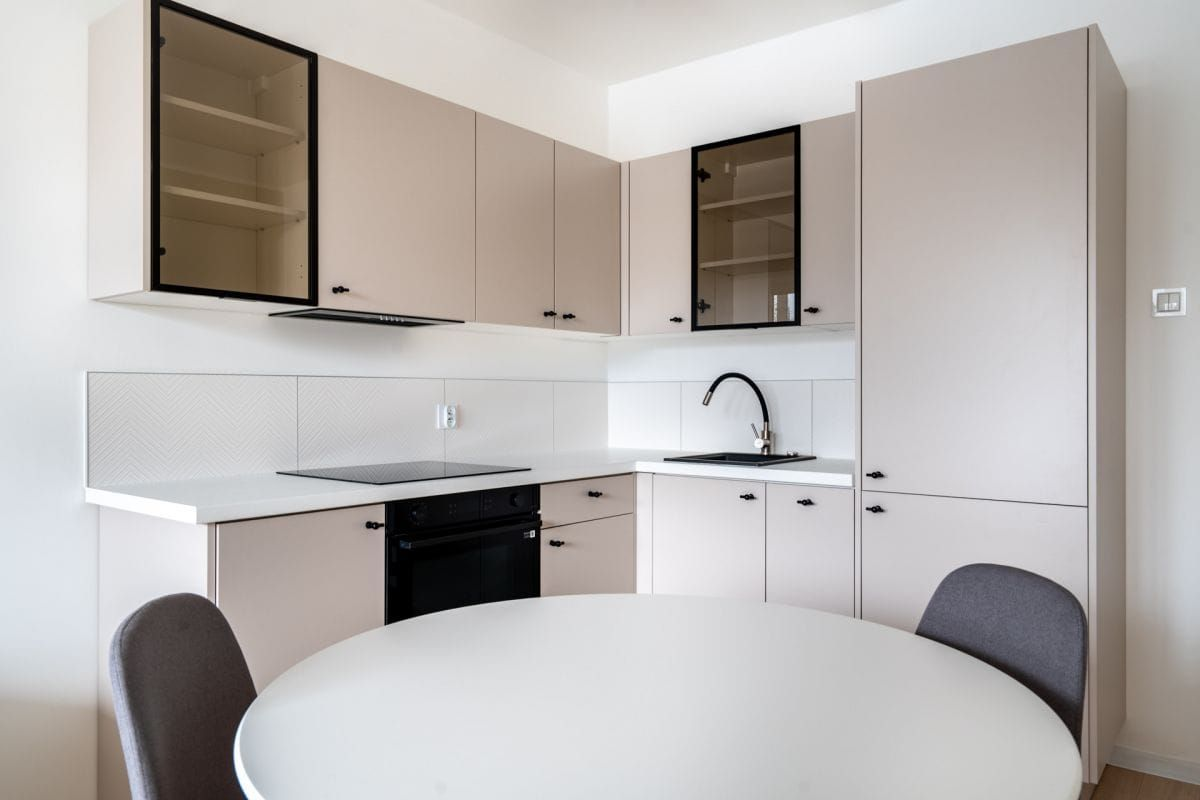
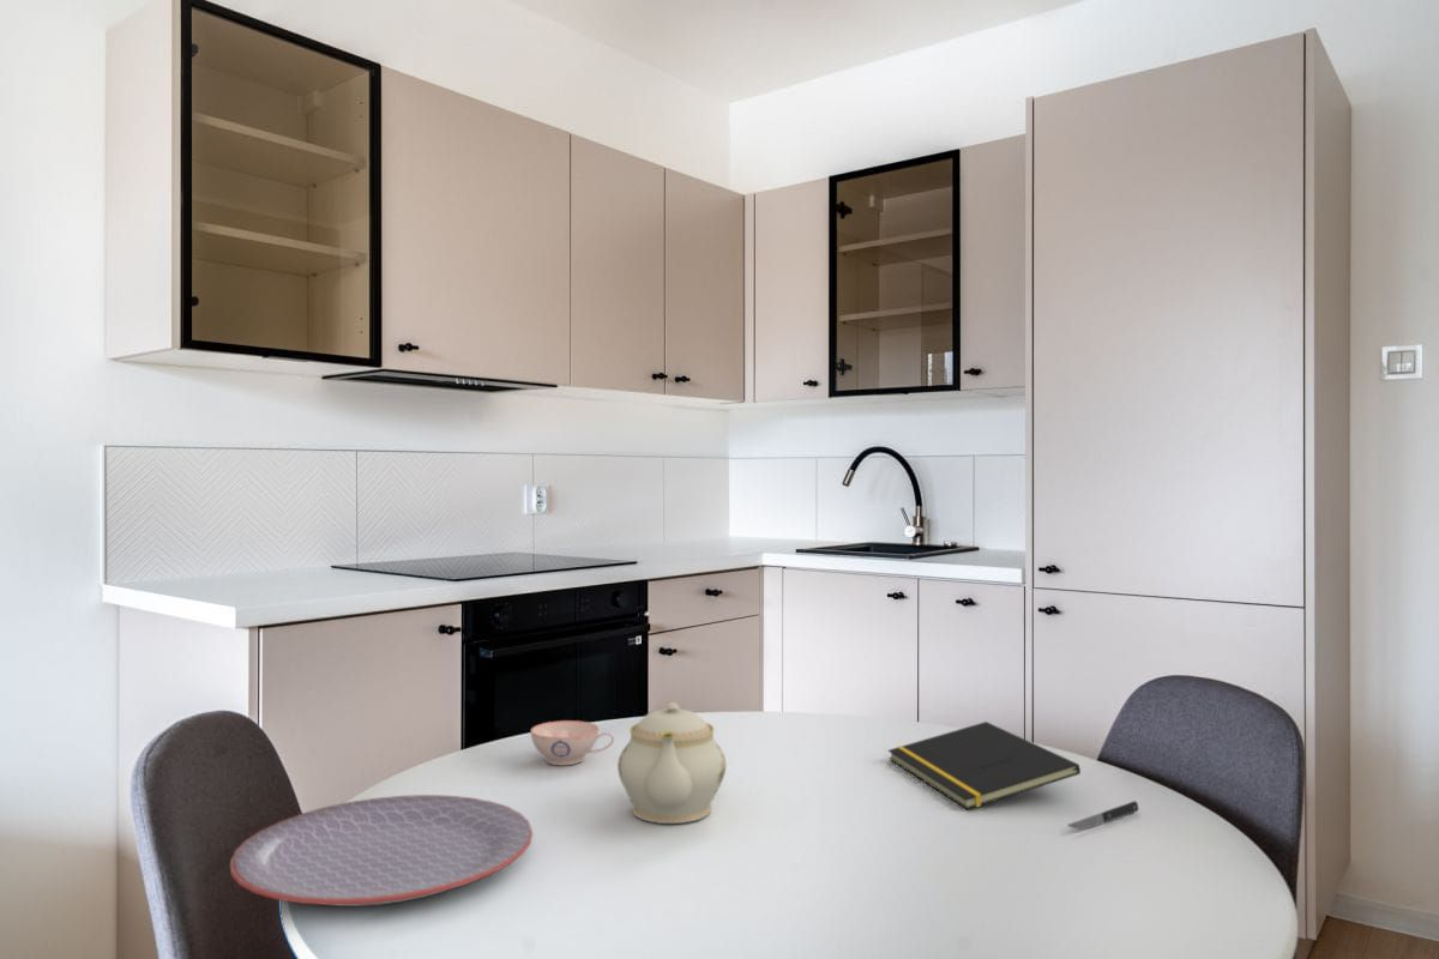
+ teacup (572, 744)
+ plate (387, 851)
+ kitchen knife (1102, 816)
+ teapot (672, 755)
+ notepad (977, 761)
